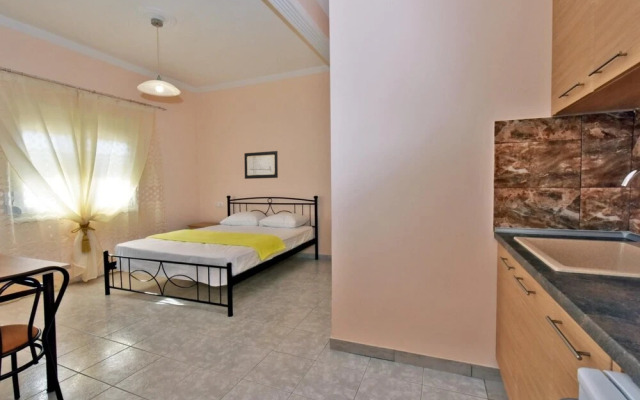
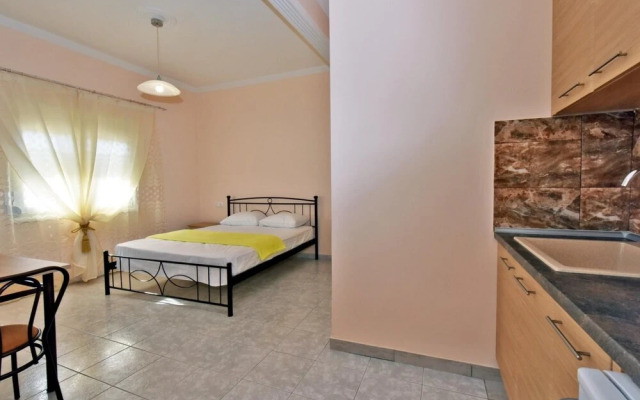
- wall art (260, 165)
